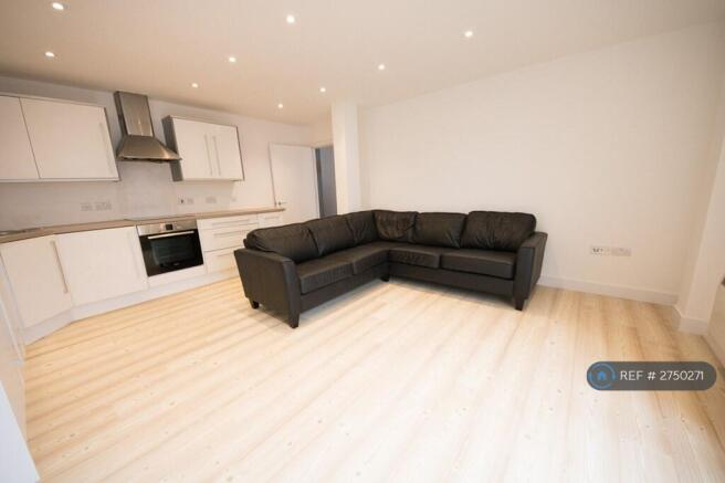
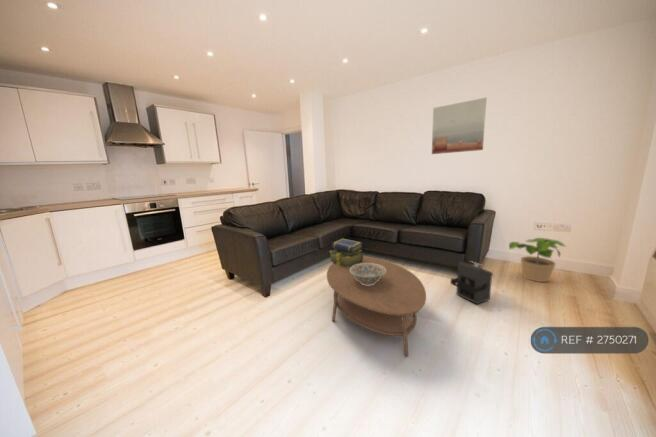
+ stack of books (346, 251)
+ decorative bowl (367, 275)
+ speaker (471, 280)
+ potted plant (535, 258)
+ wall art (457, 128)
+ coffee table (371, 295)
